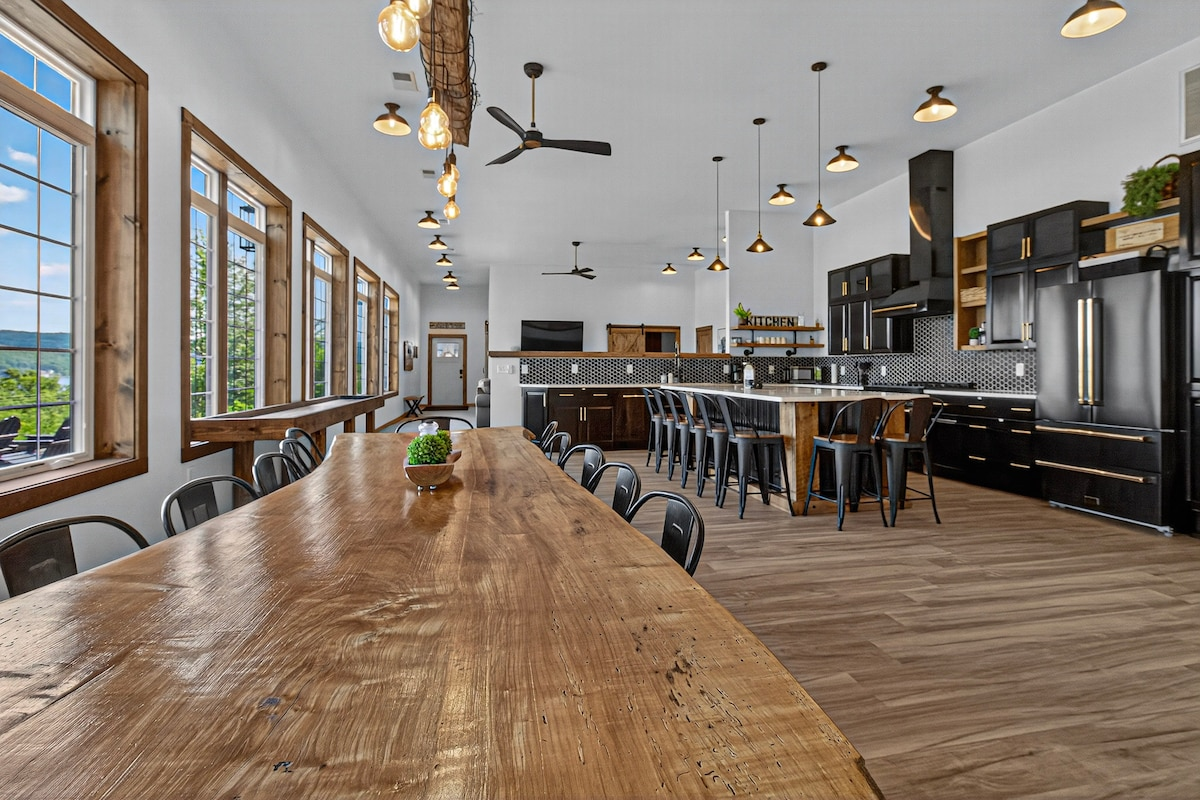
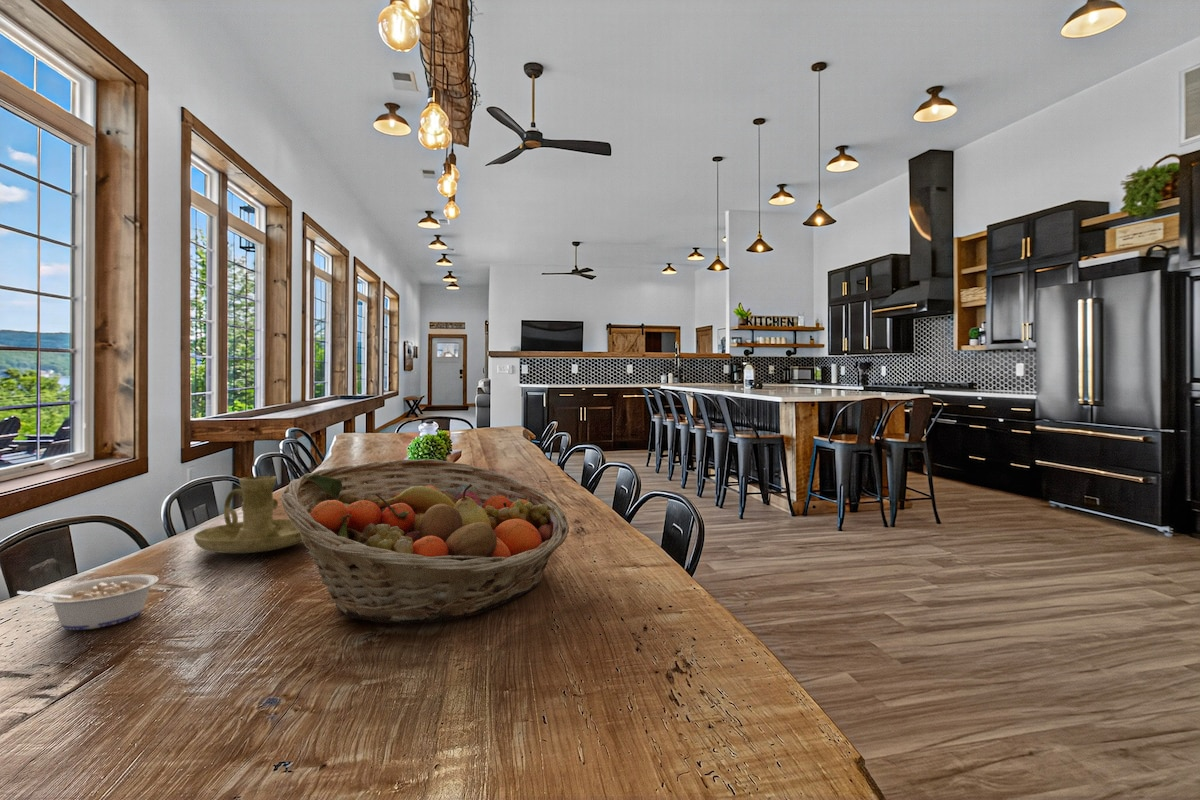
+ candle holder (252, 511)
+ fruit basket (438, 527)
+ legume (99, 601)
